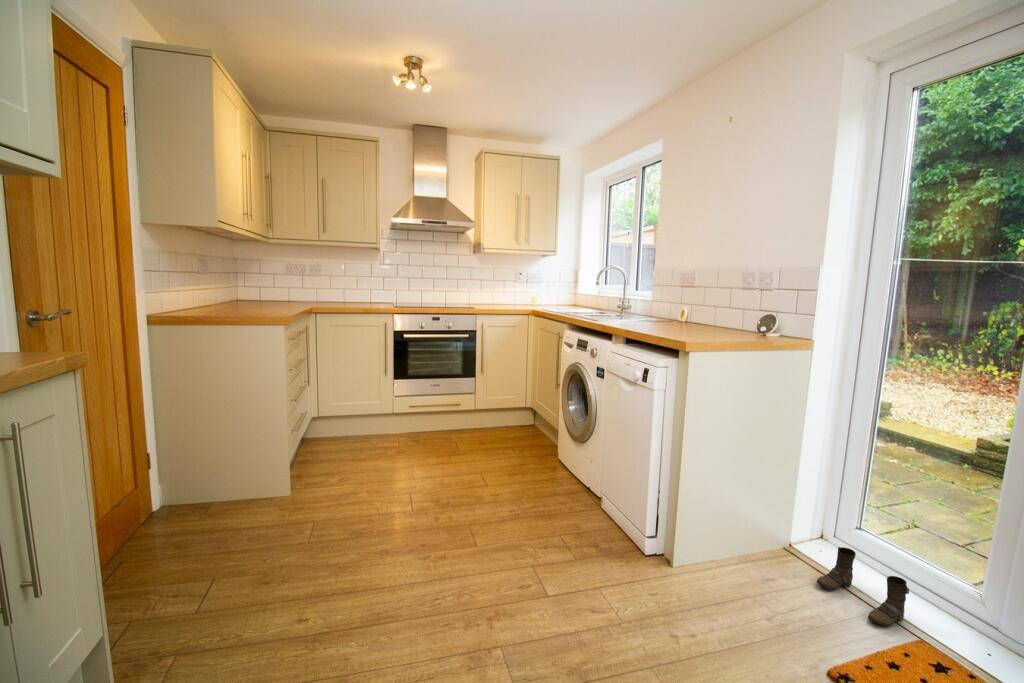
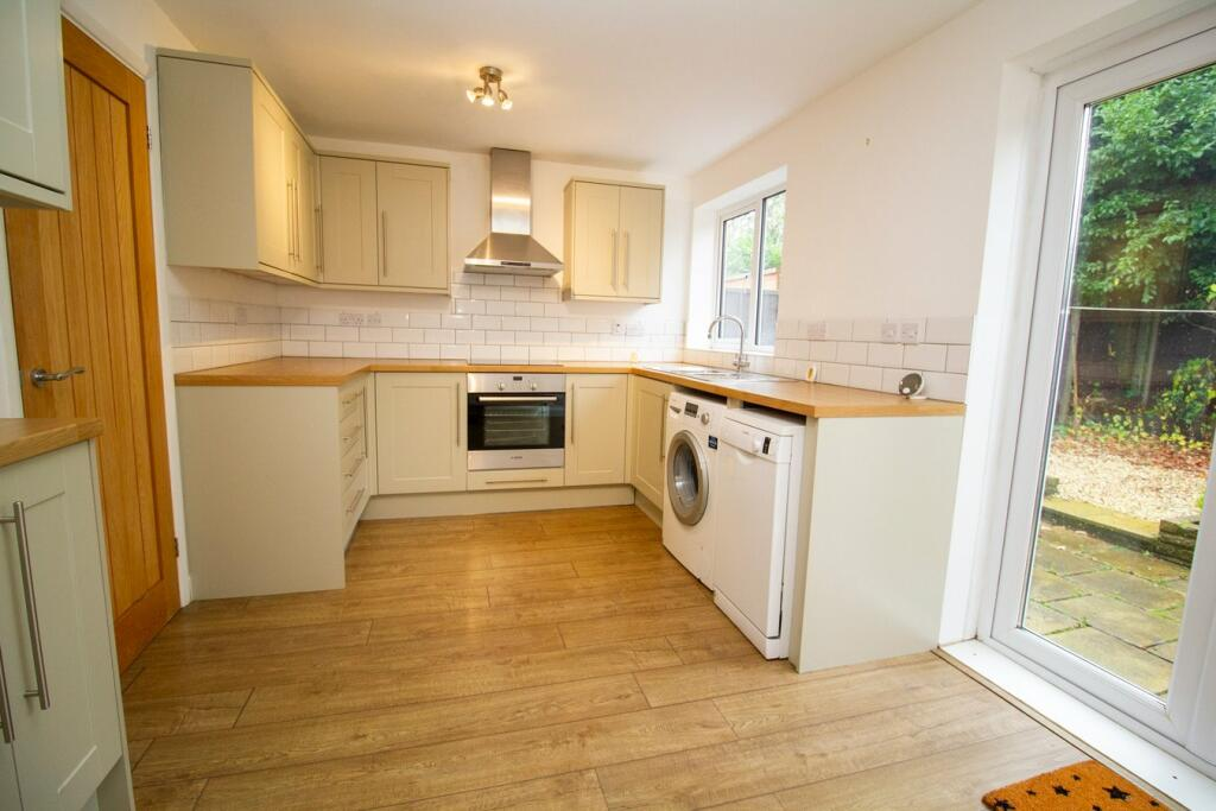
- boots (851, 583)
